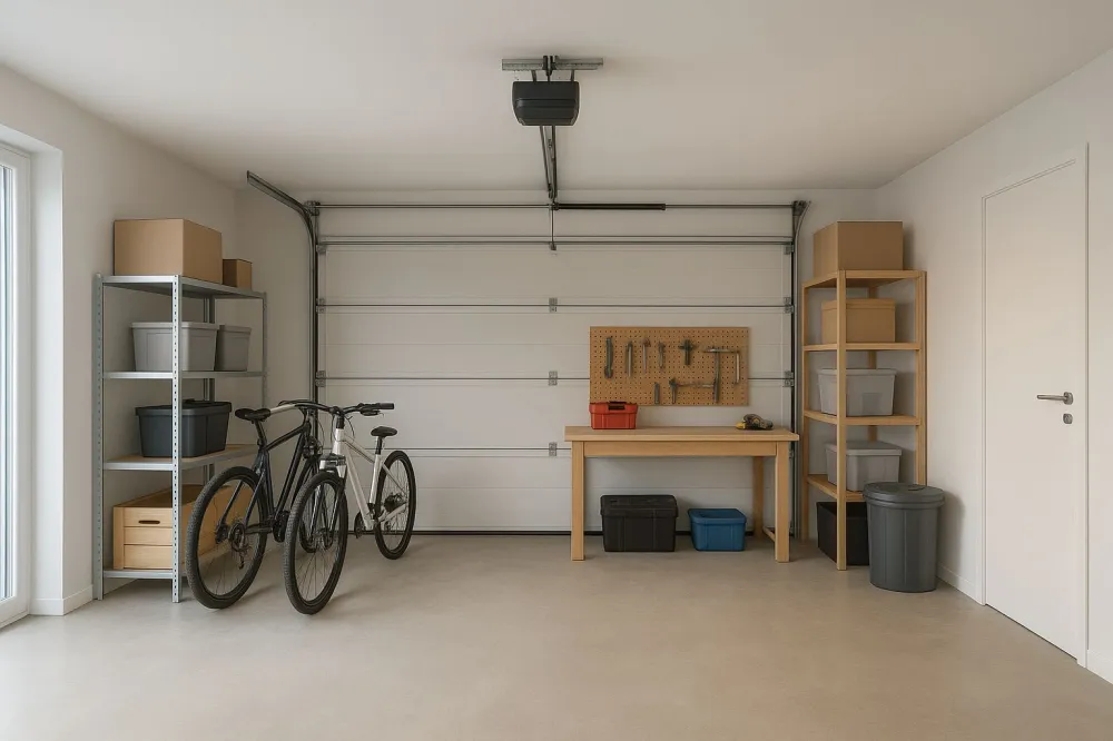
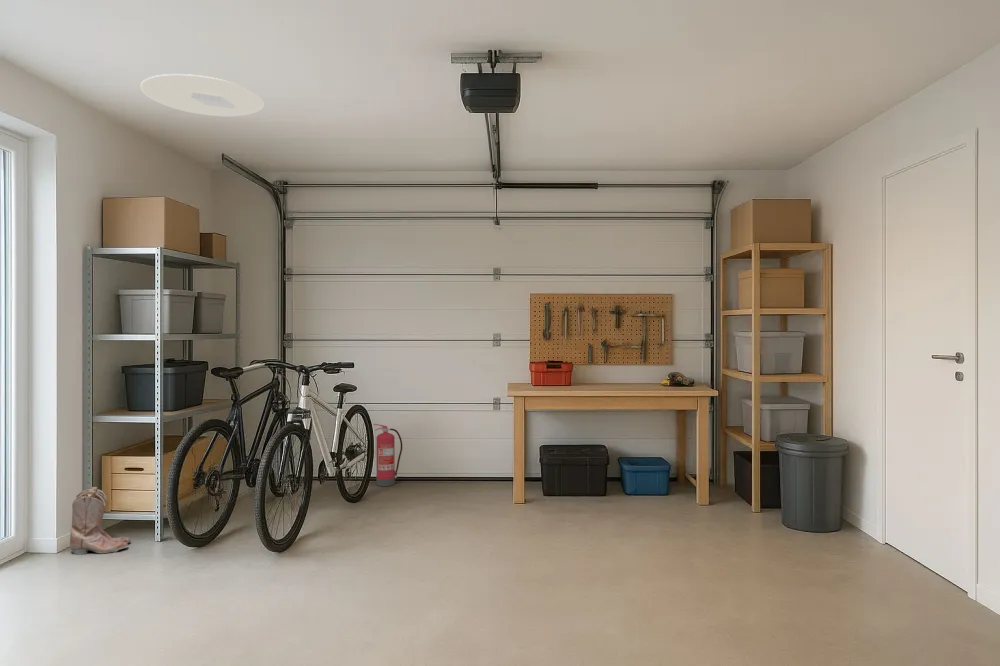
+ ceiling light (204, 91)
+ boots (101, 518)
+ fire extinguisher (388, 454)
